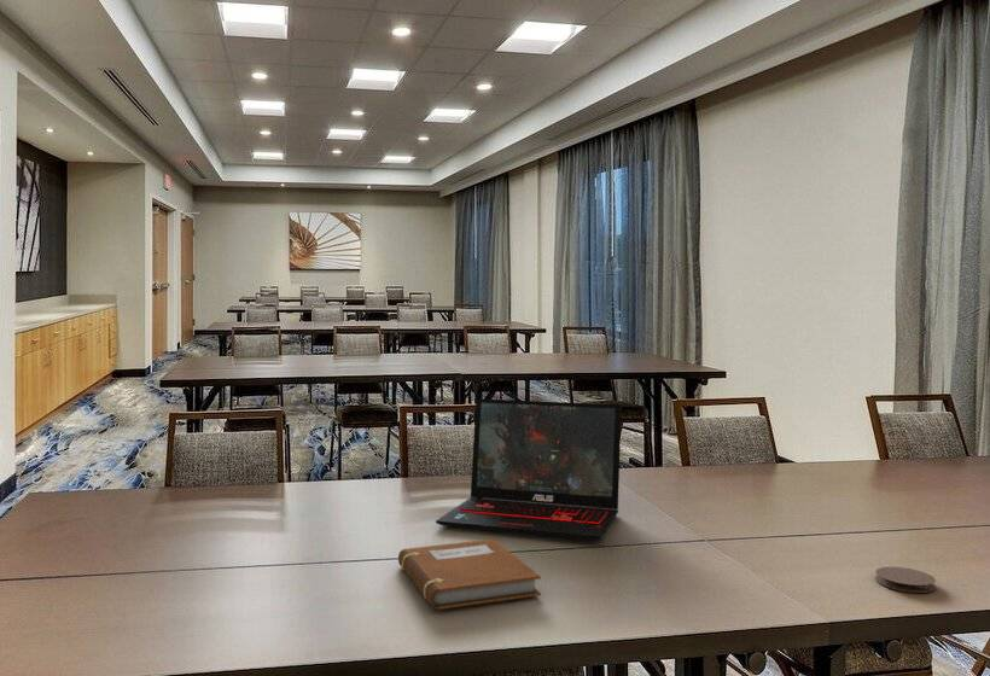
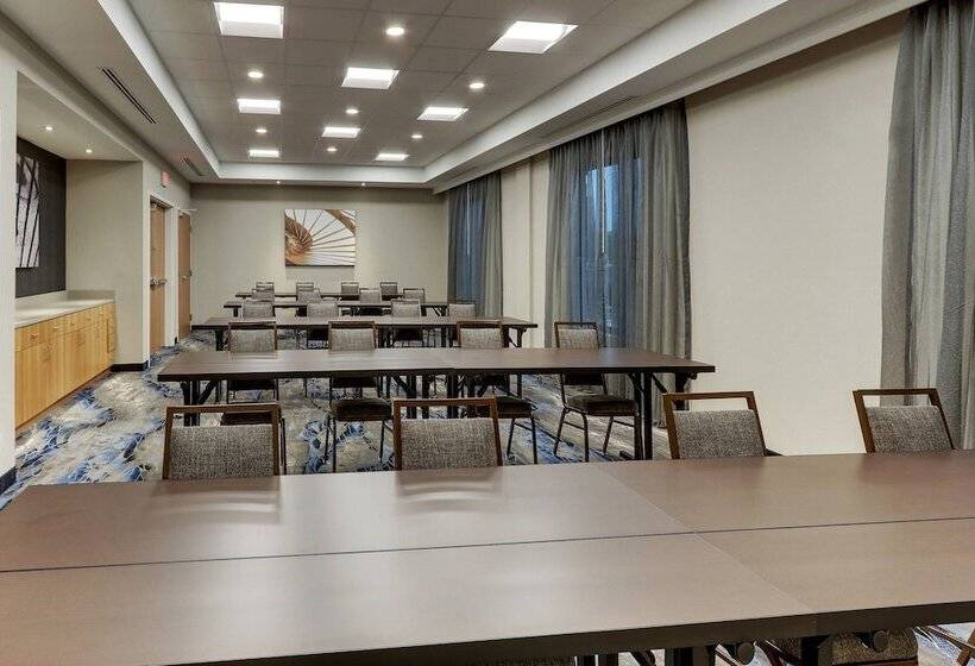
- coaster (904, 578)
- laptop (531, 462)
- notebook (464, 570)
